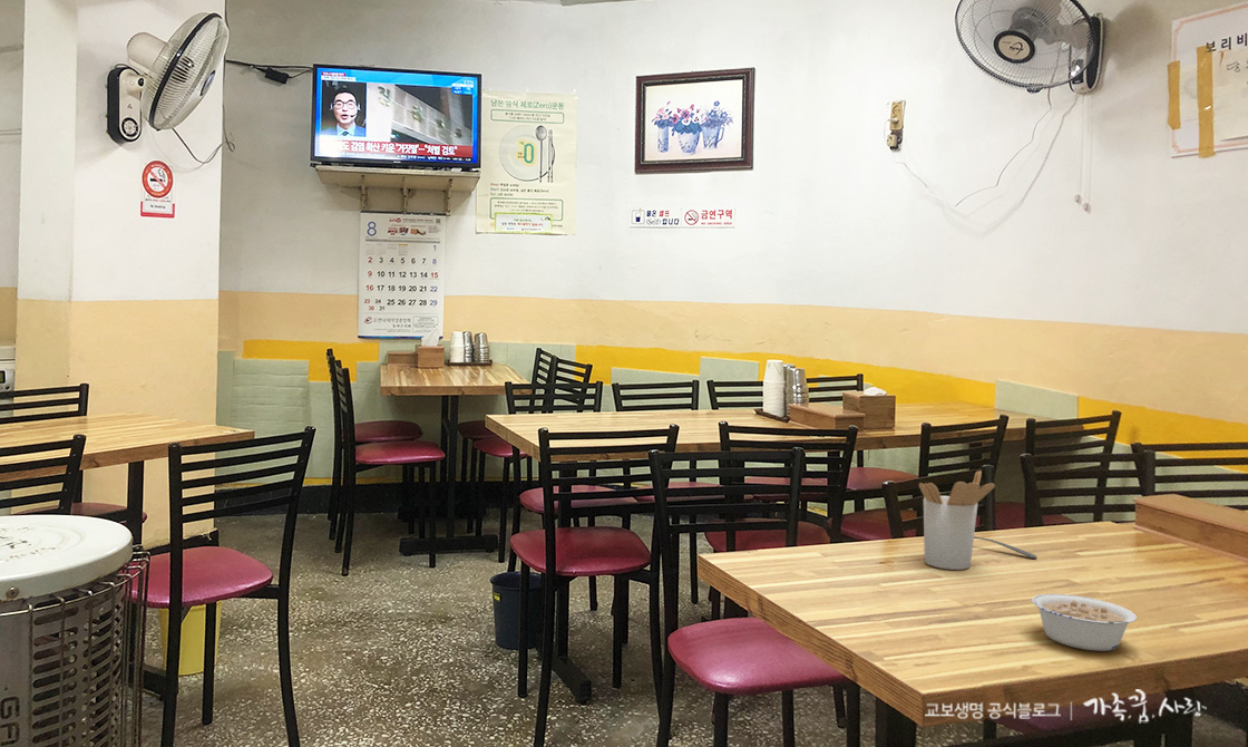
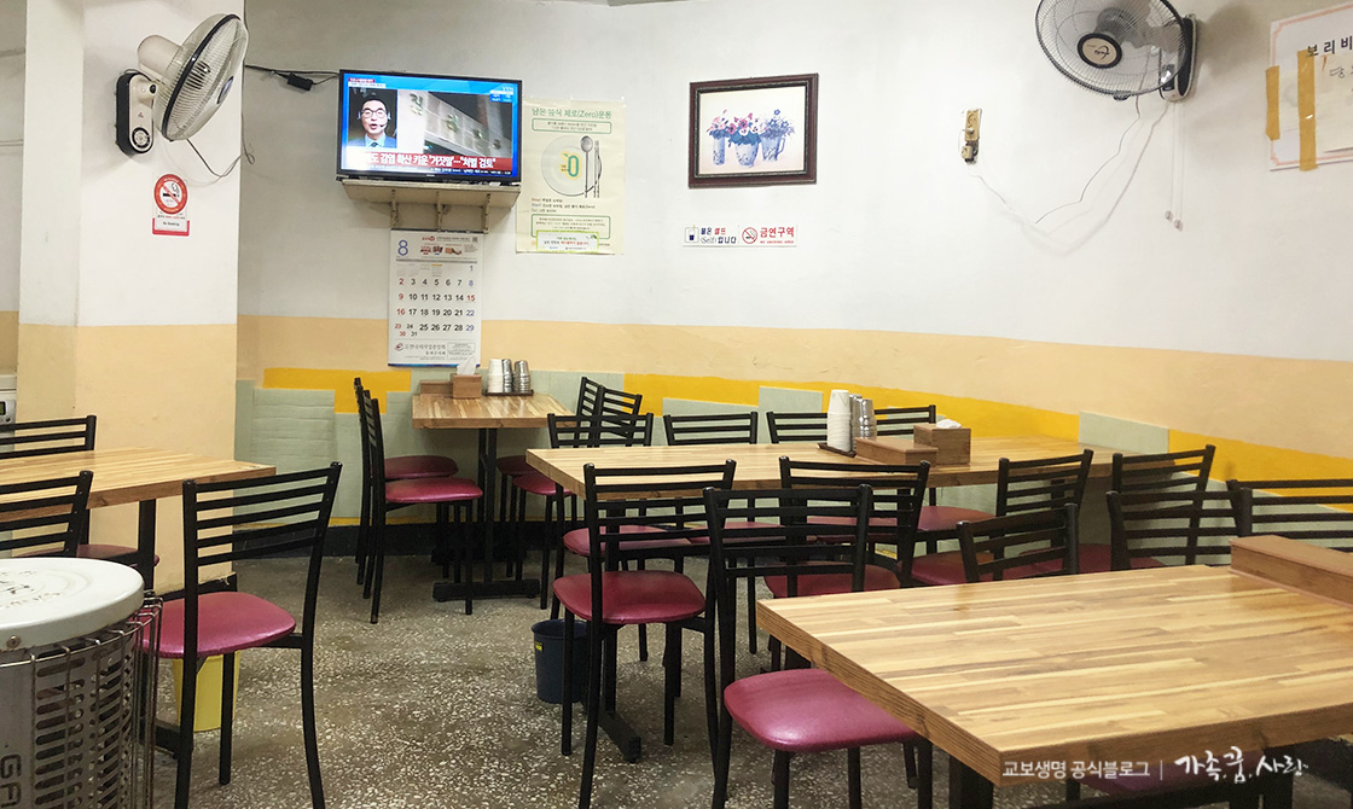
- legume (1085, 621)
- soupspoon (986, 540)
- utensil holder (956, 520)
